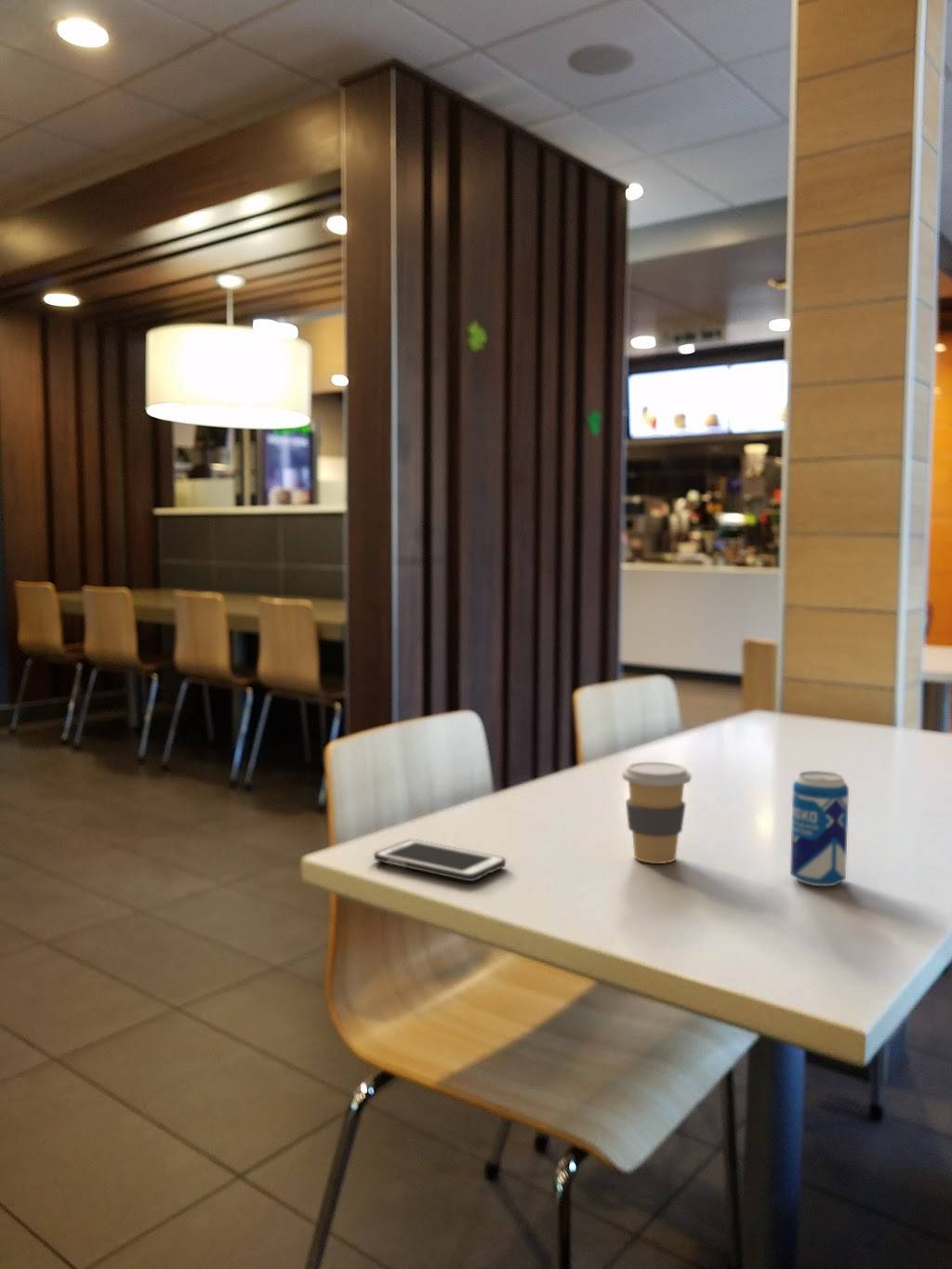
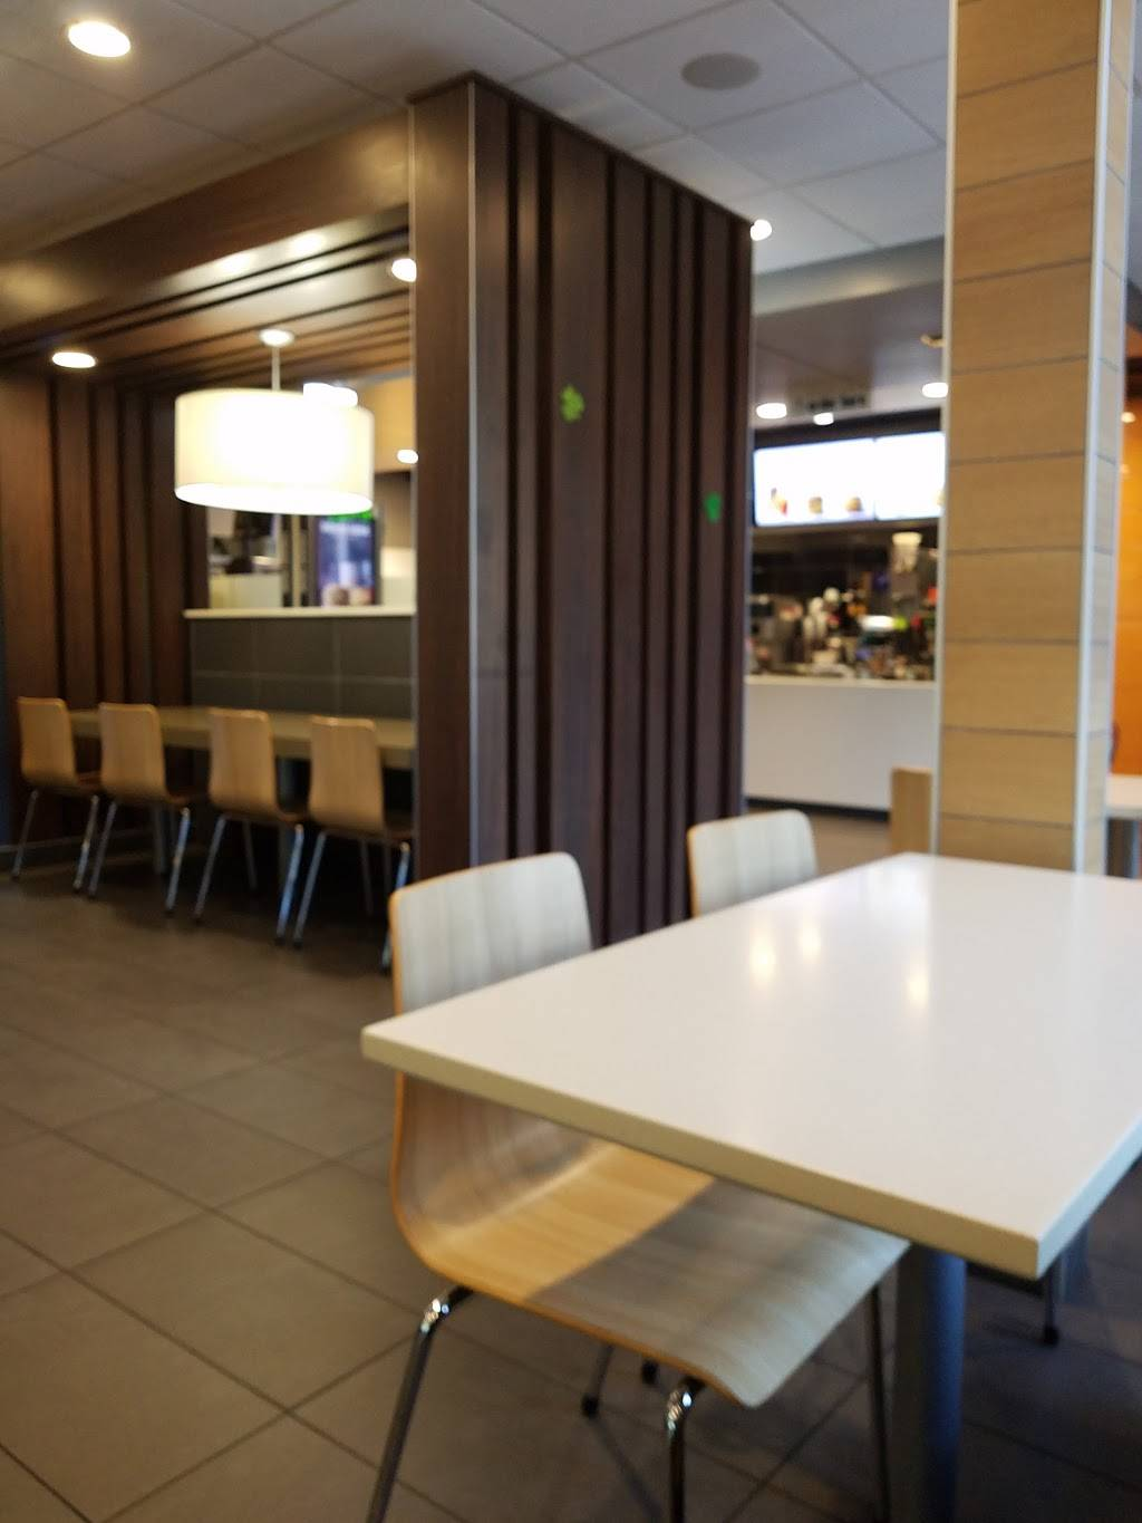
- cell phone (439, 859)
- coffee cup (655, 813)
- beverage can (819, 827)
